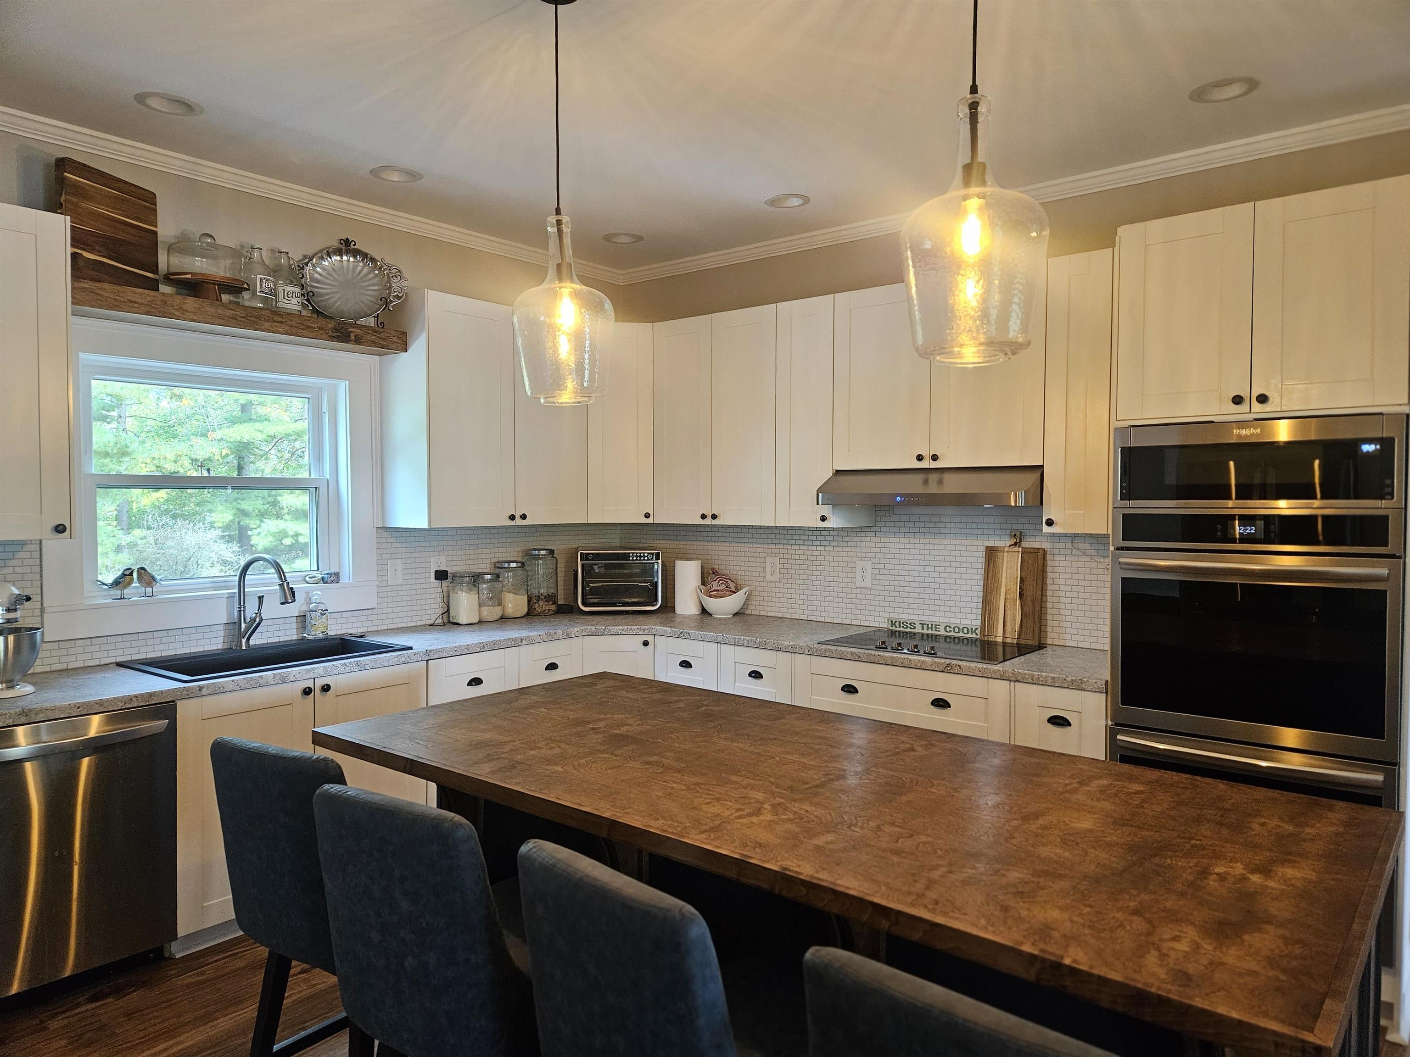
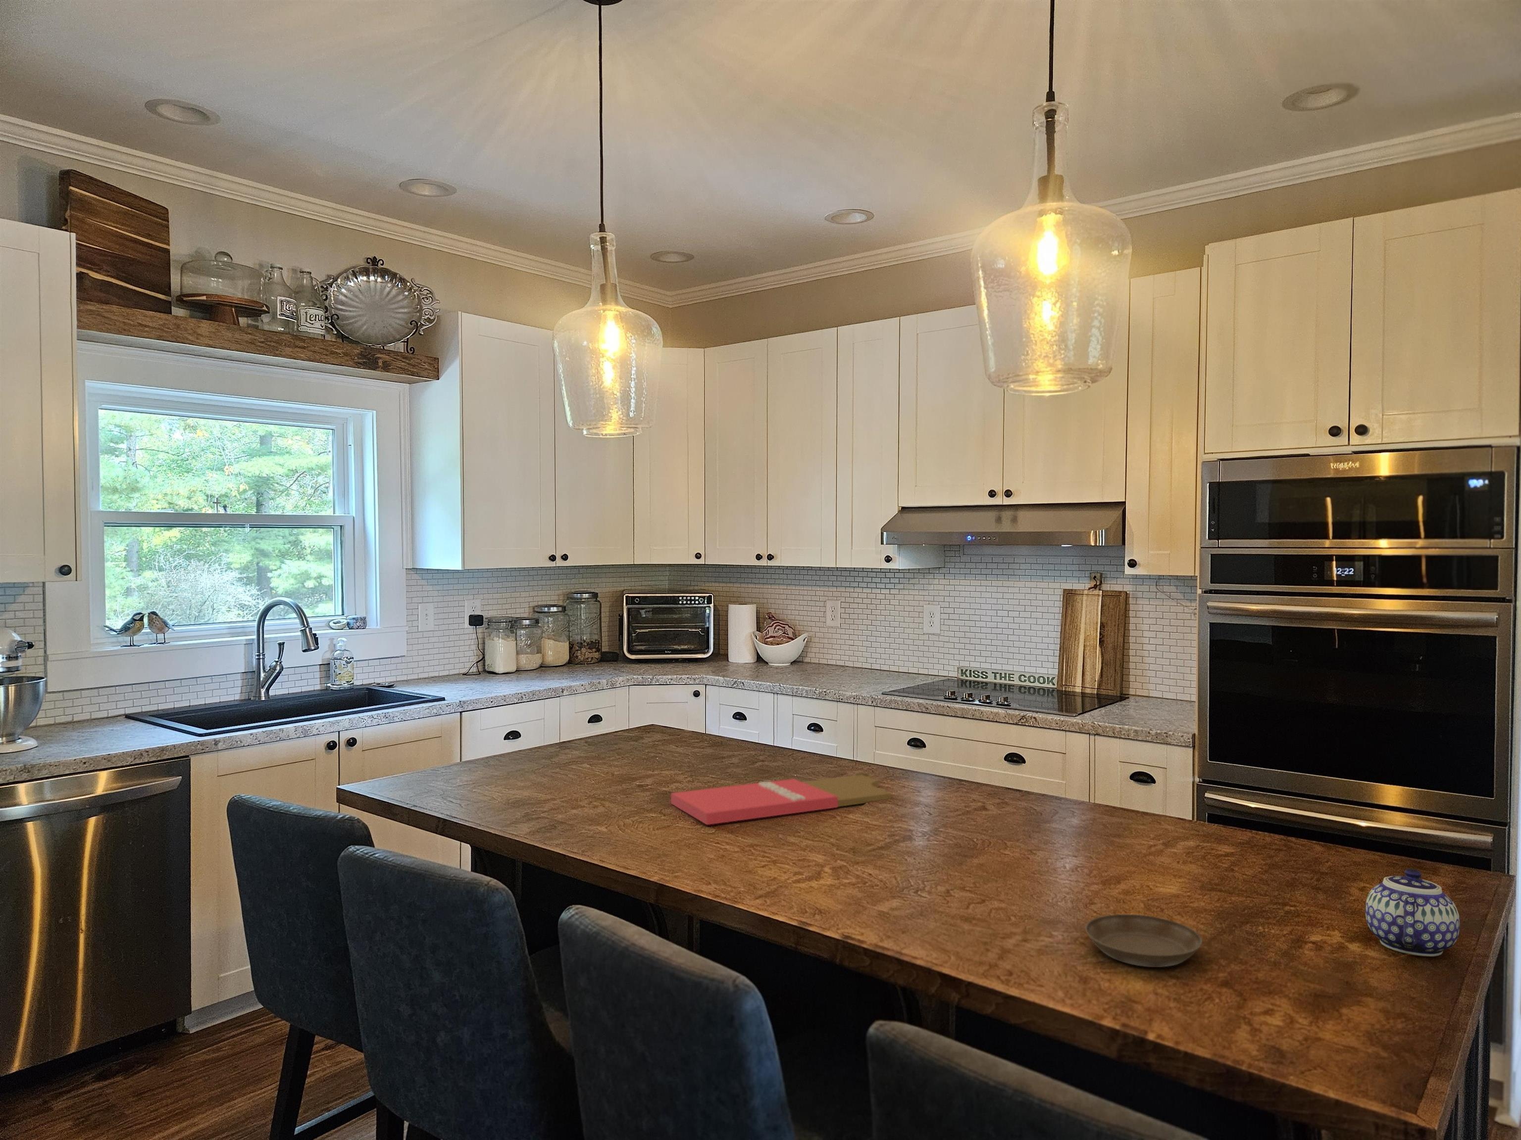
+ teapot (1411, 909)
+ saucer (1143, 942)
+ cutting board (794, 793)
